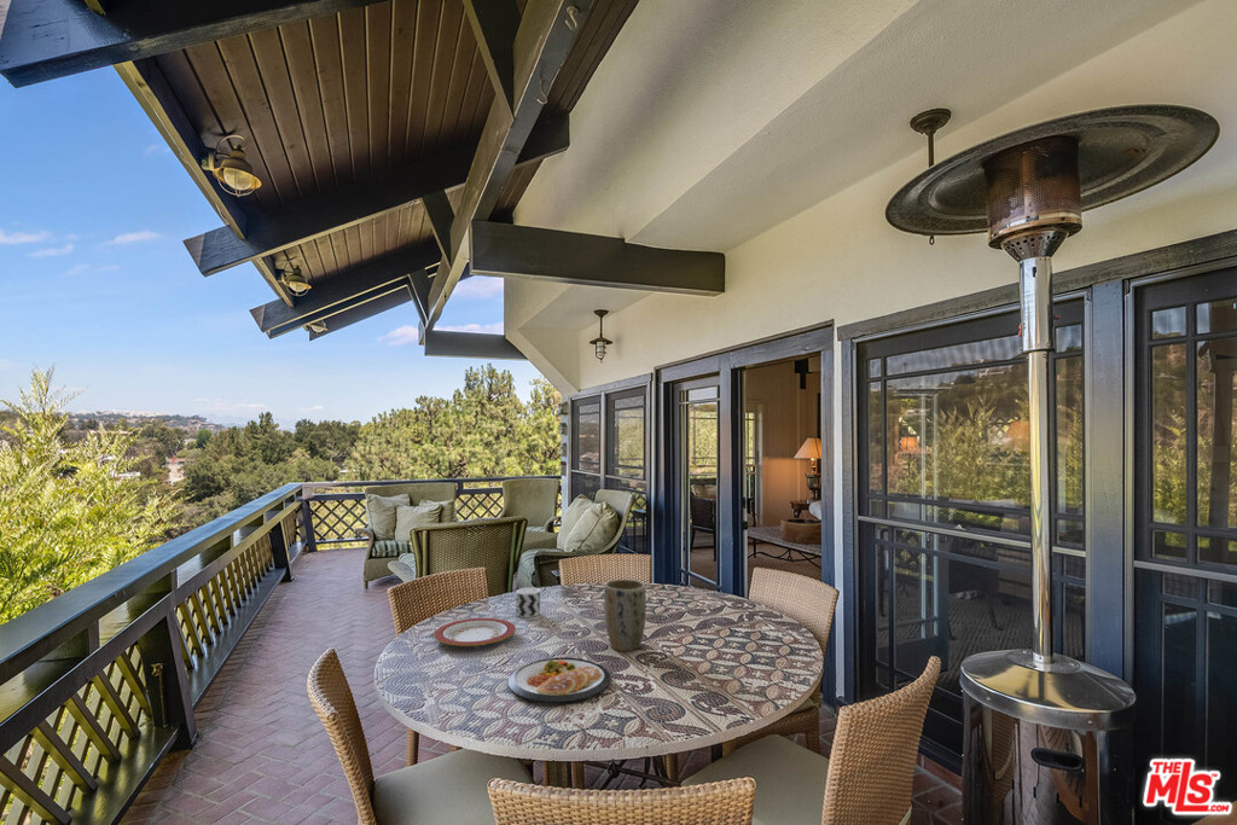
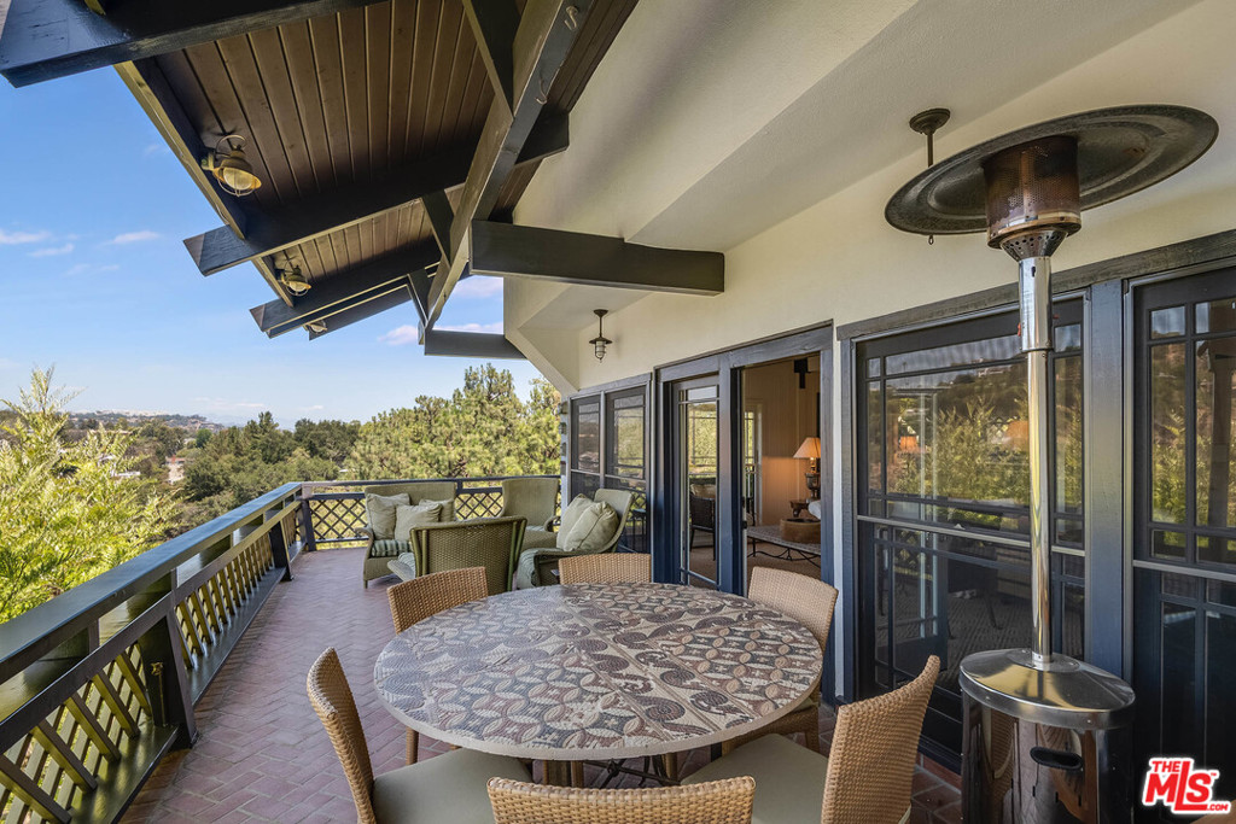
- dish (559, 675)
- cup (527, 600)
- plant pot (625, 615)
- plate (475, 633)
